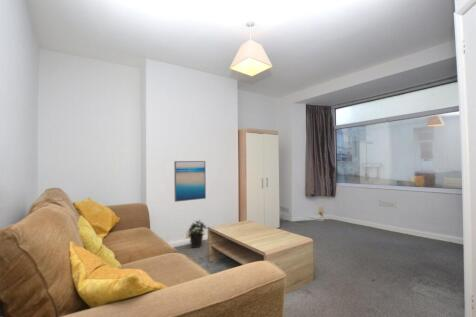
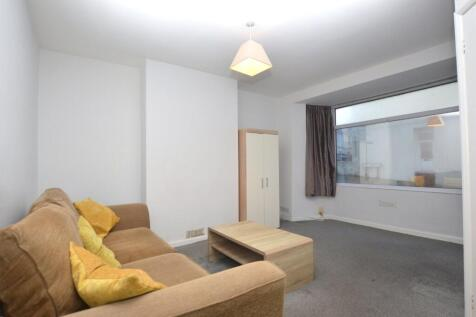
- potted plant (197, 232)
- wall art (190, 180)
